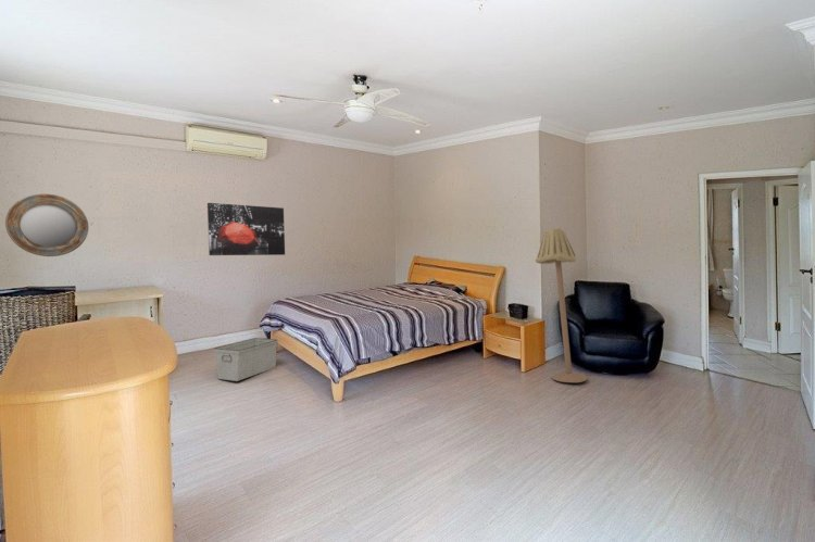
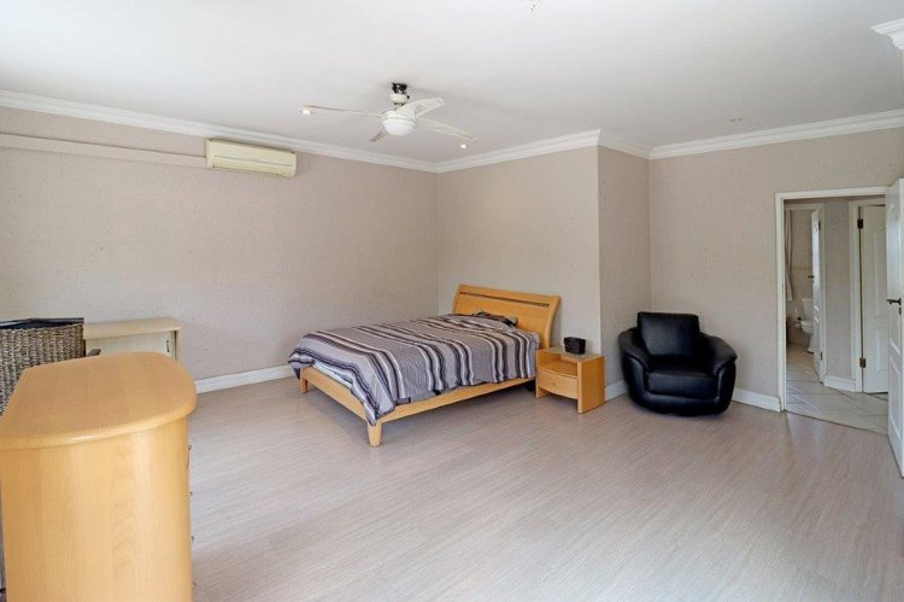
- wall art (248, 230)
- home mirror (49, 225)
- storage bin (248, 357)
- floor lamp (560, 302)
